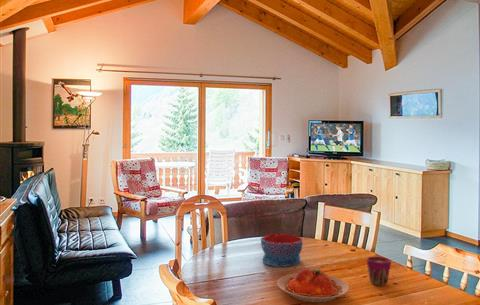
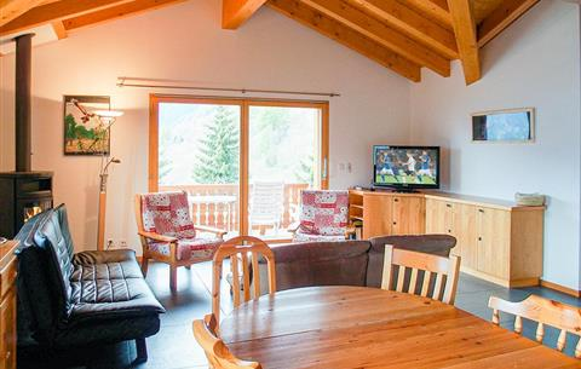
- cup (379, 270)
- plate (312, 280)
- bowl (281, 249)
